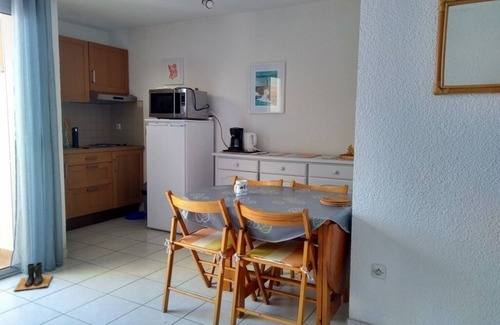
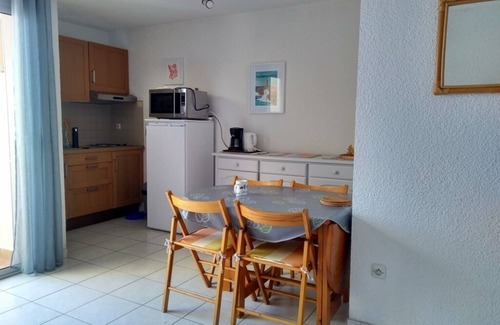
- boots (33, 274)
